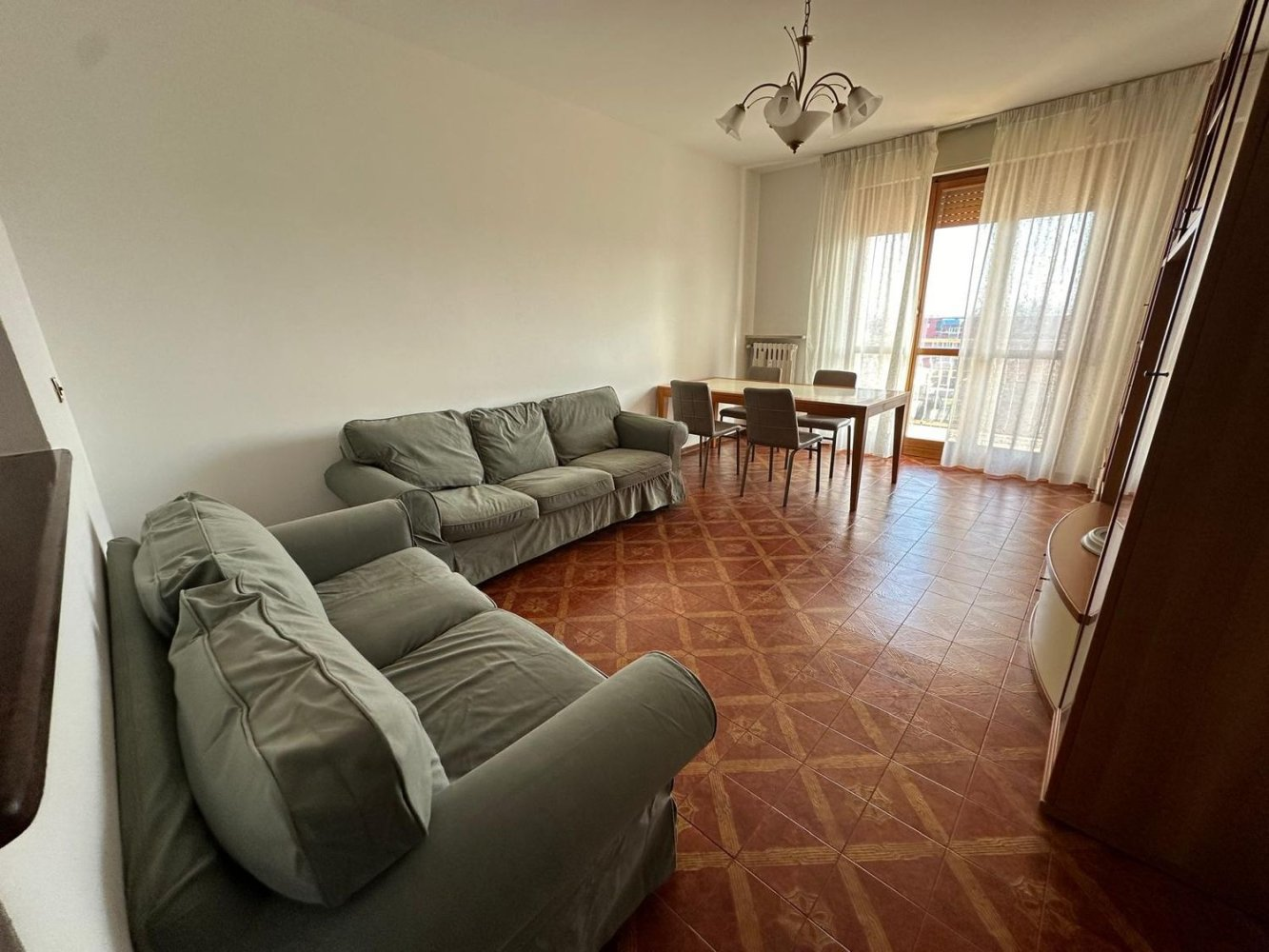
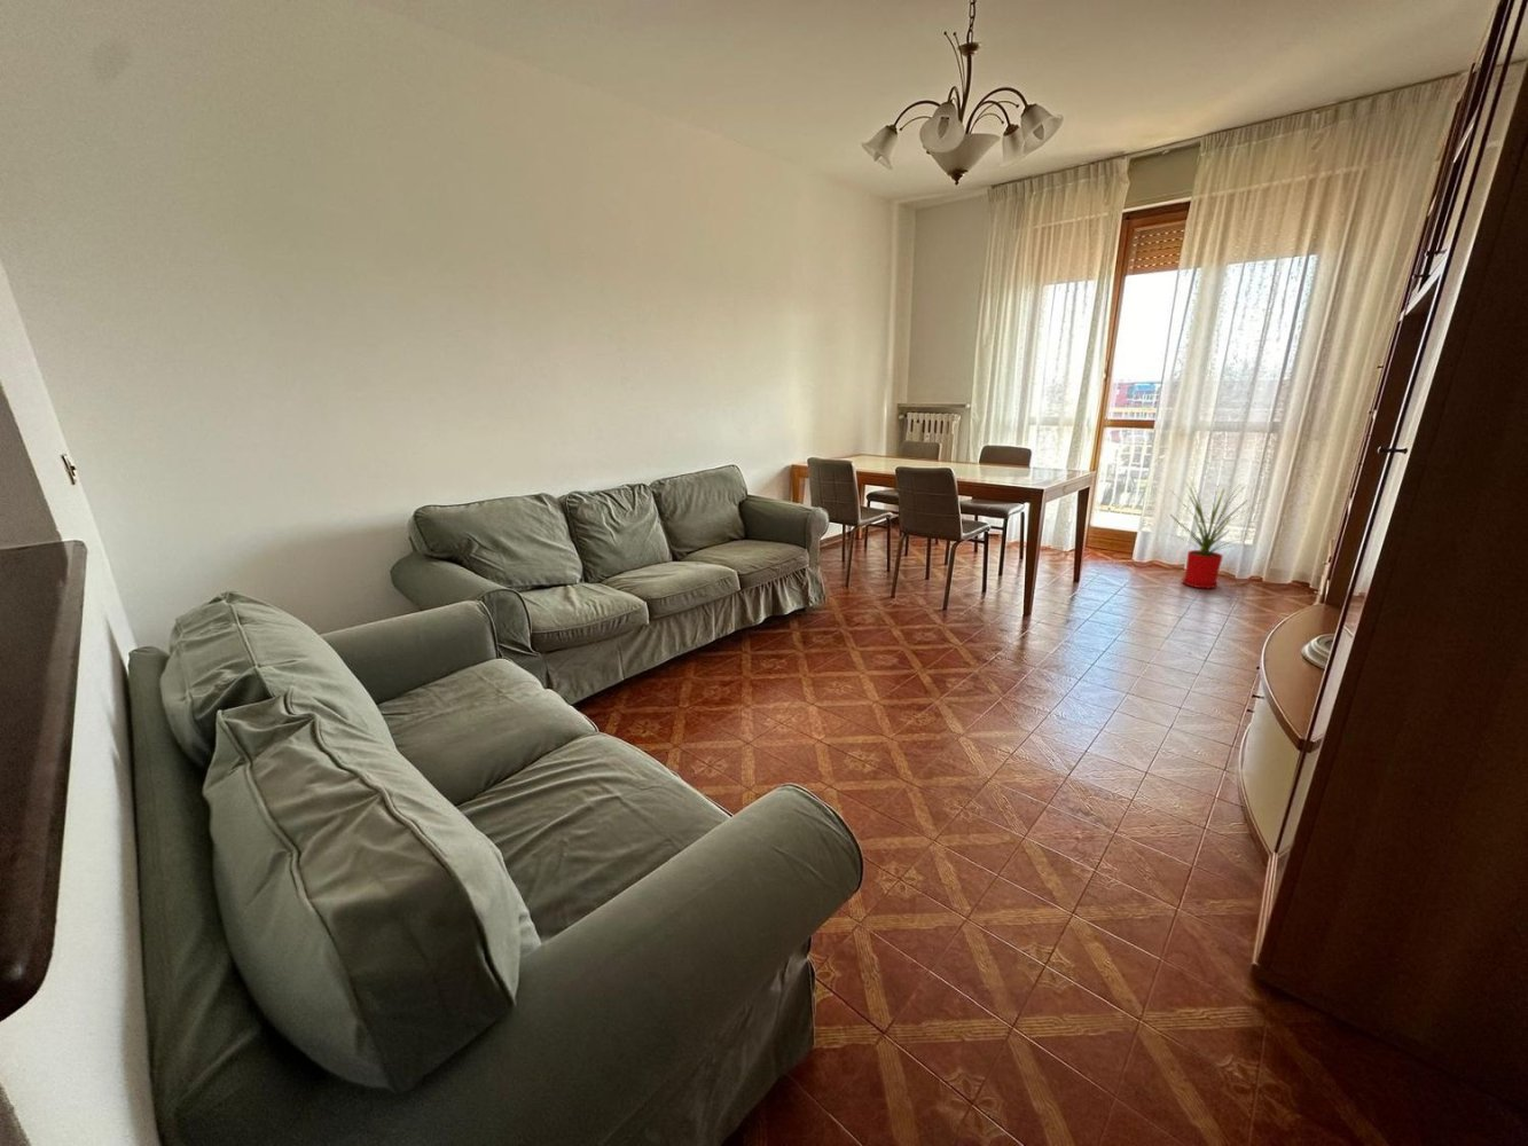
+ house plant (1209, 533)
